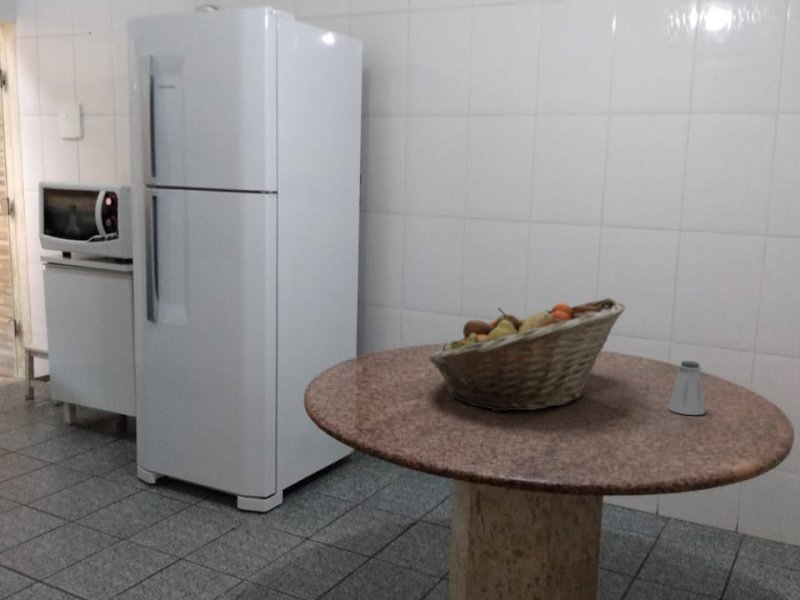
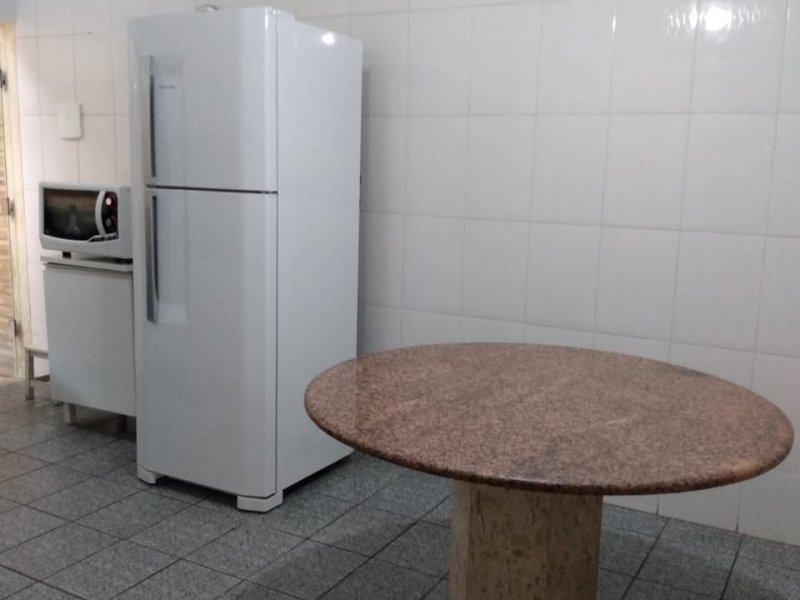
- fruit basket (527, 345)
- saltshaker (688, 386)
